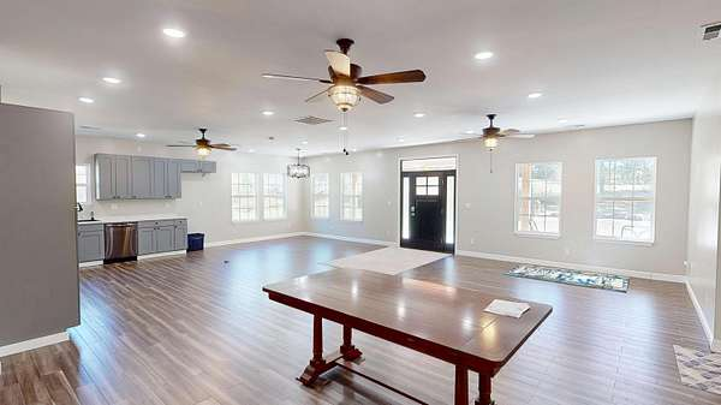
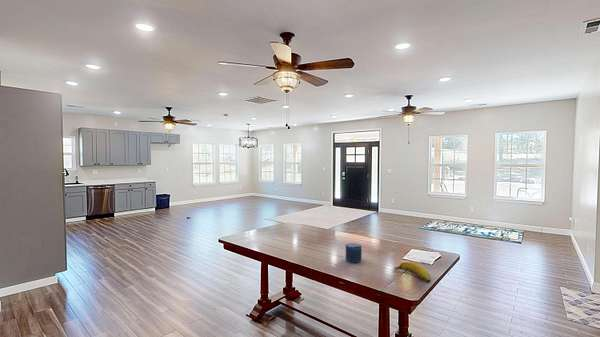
+ fruit (411, 270)
+ candle (353, 252)
